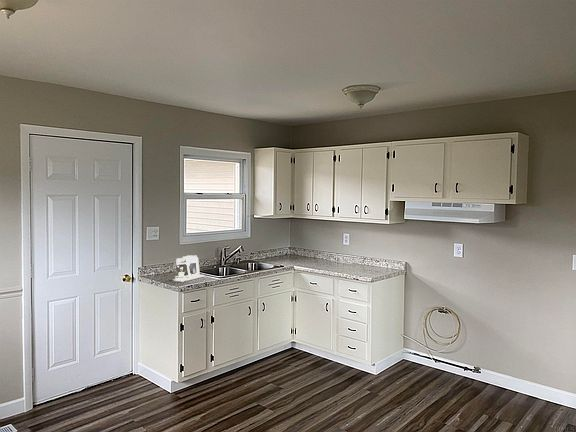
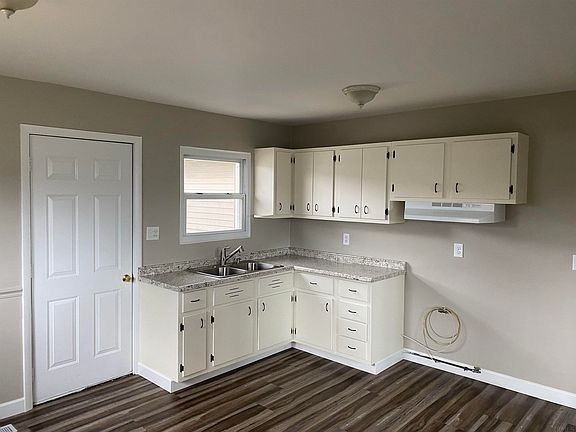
- coffee maker (189, 267)
